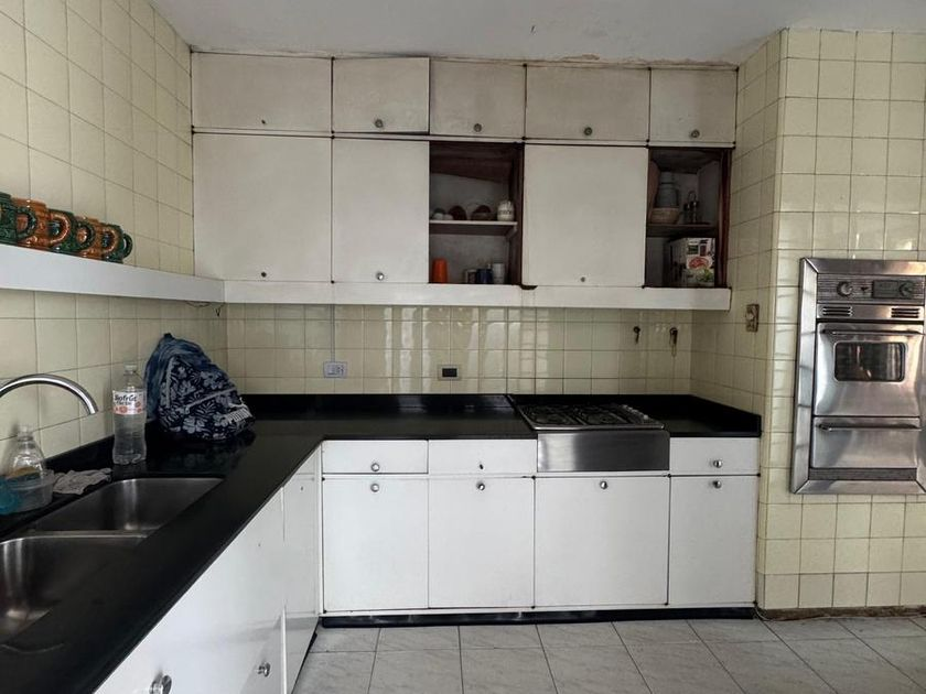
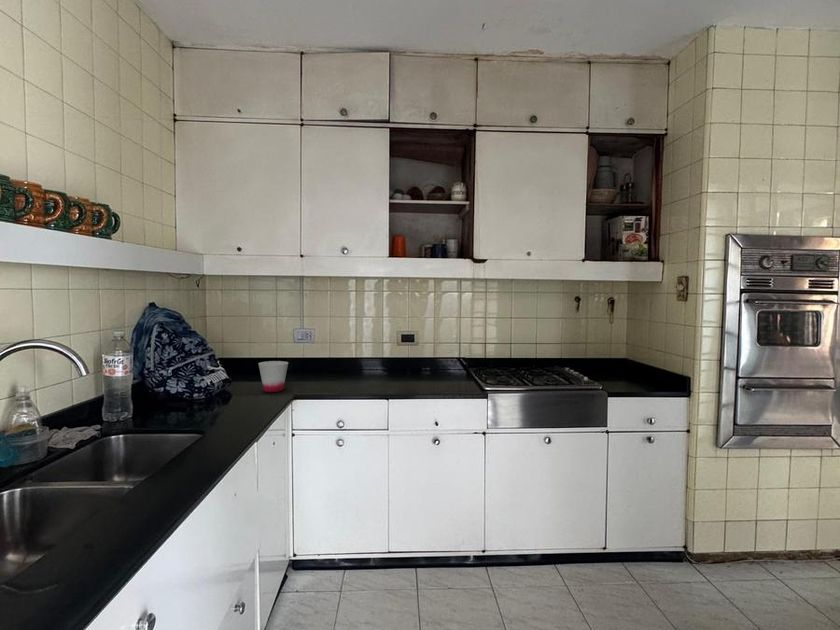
+ cup (273, 376)
